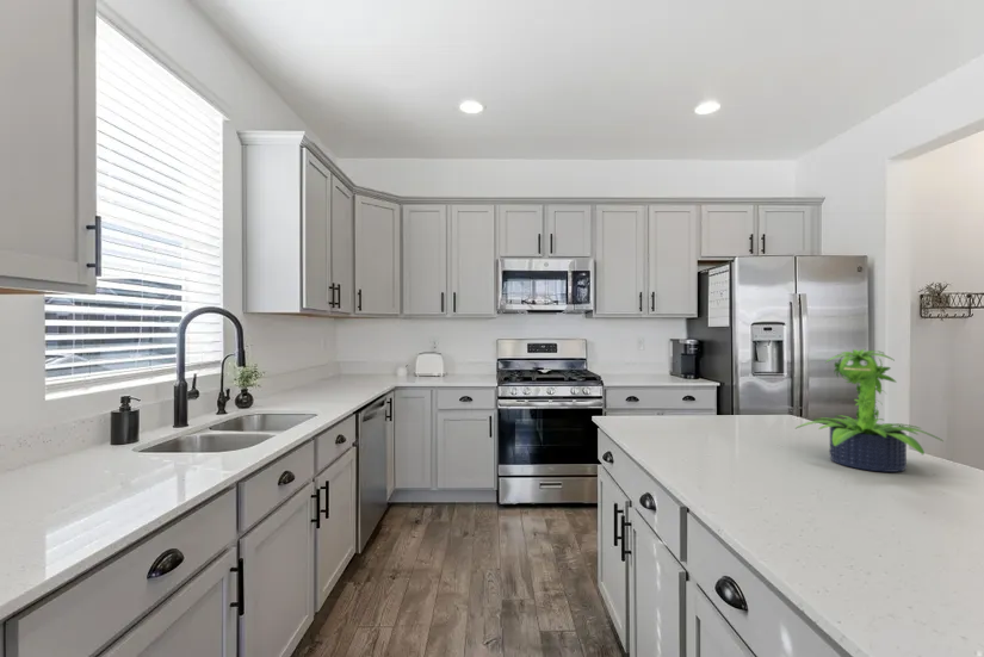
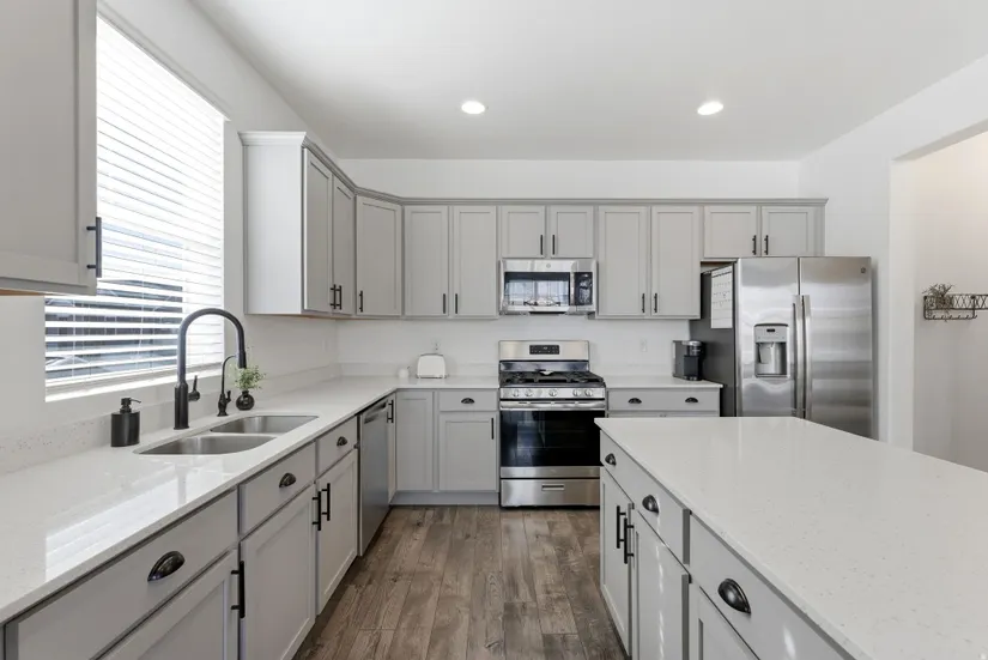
- potted plant (864, 405)
